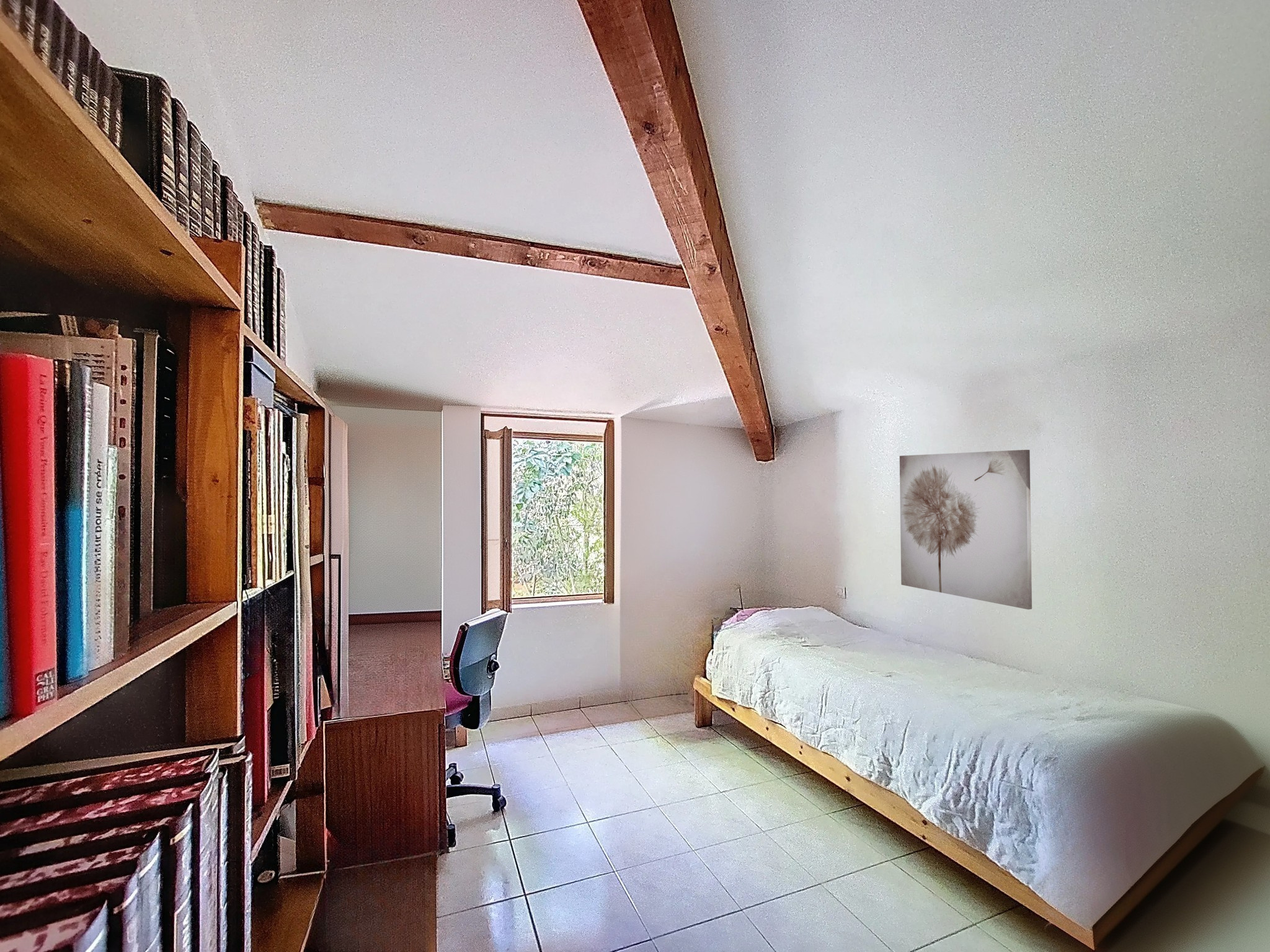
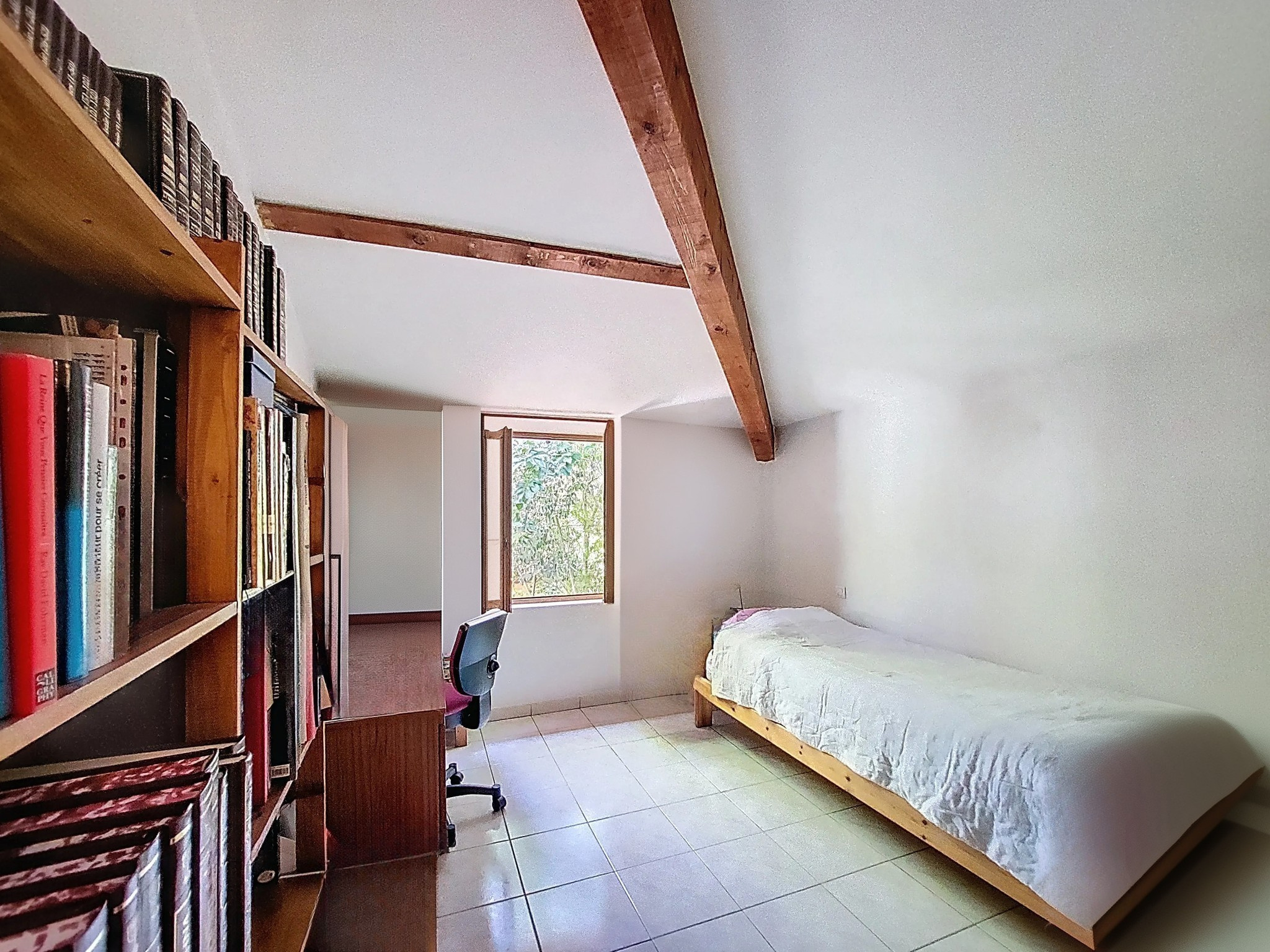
- wall art (959, 524)
